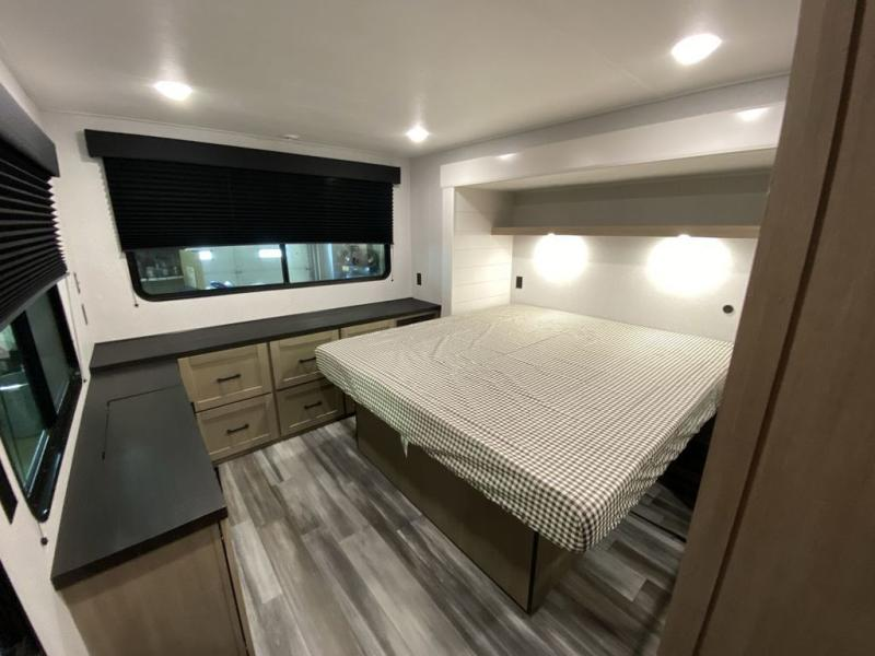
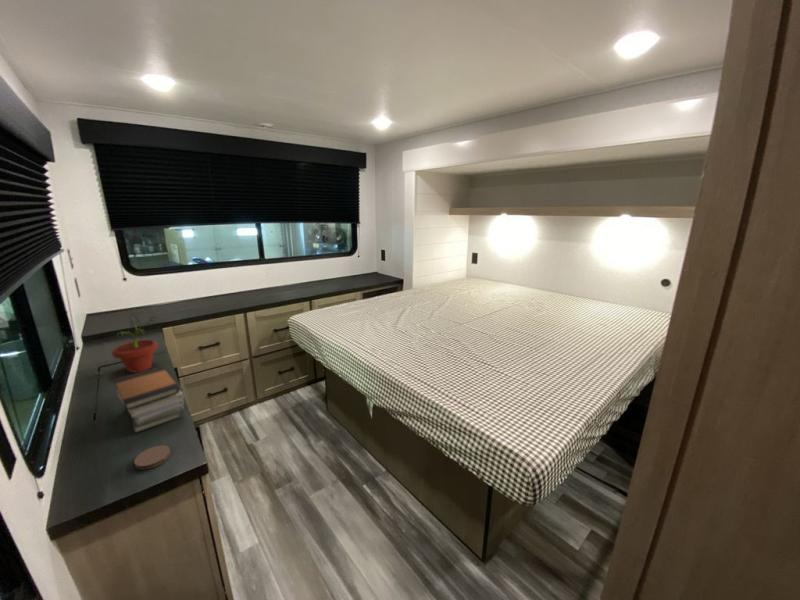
+ book stack (150, 397)
+ potted plant (135, 342)
+ coaster (152, 456)
